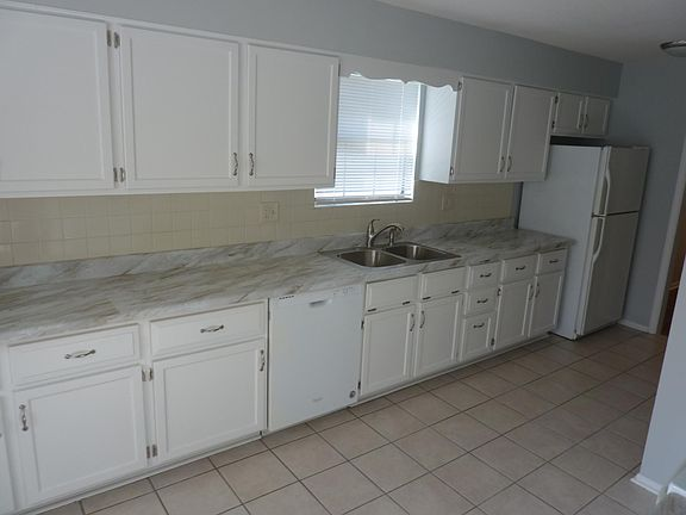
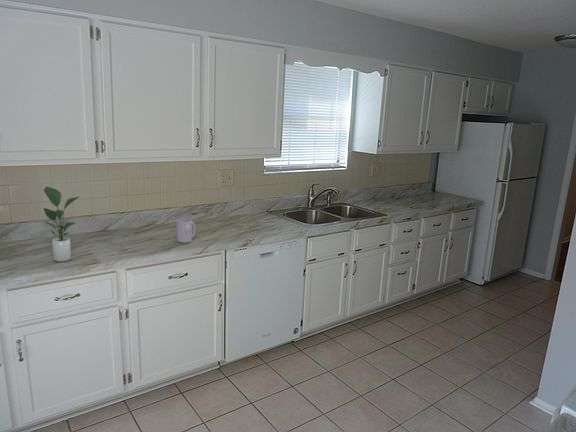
+ potted plant (59, 225)
+ mug (186, 230)
